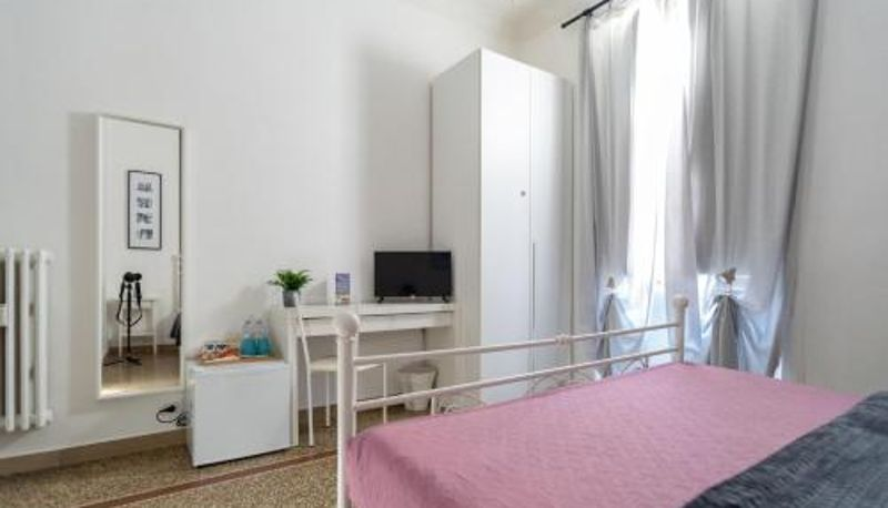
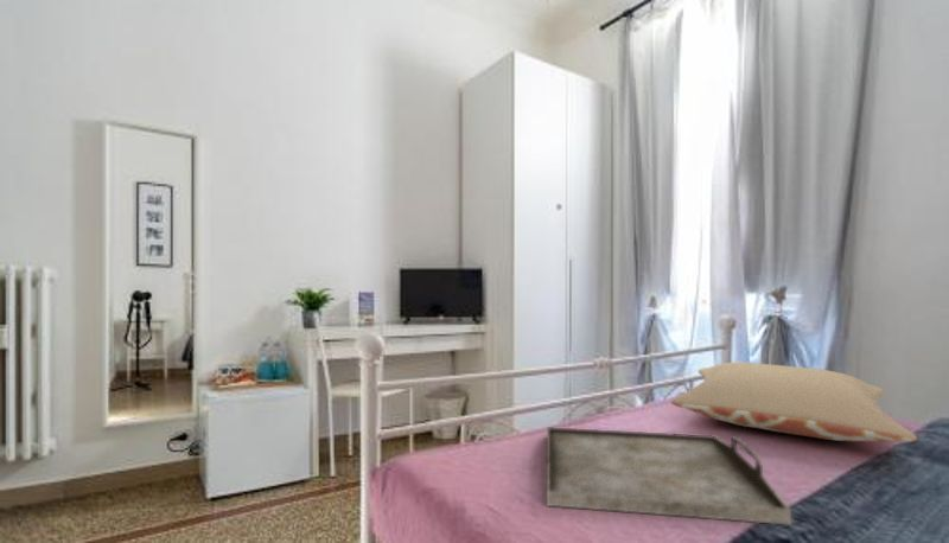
+ serving tray (643, 455)
+ pillow (781, 396)
